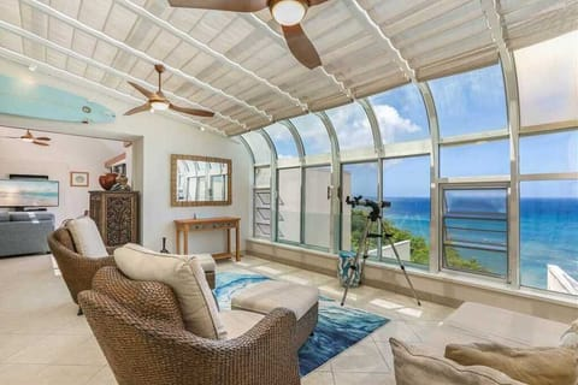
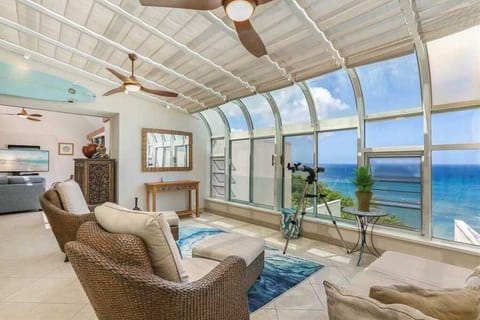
+ side table (364, 234)
+ potted plant (363, 187)
